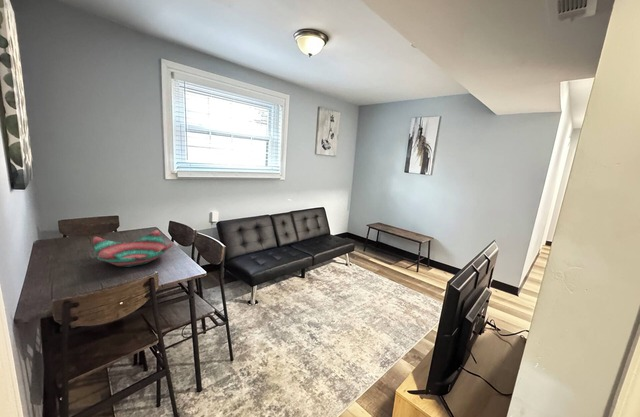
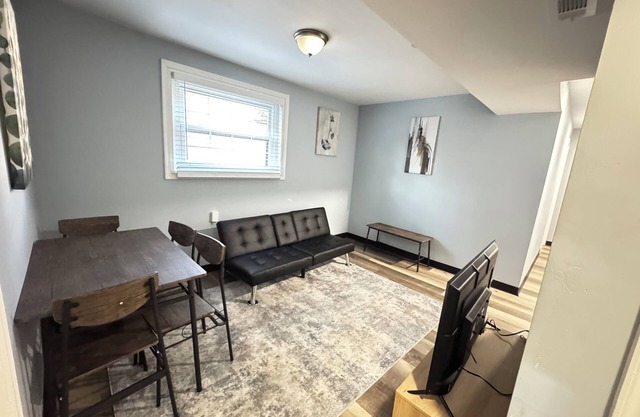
- decorative bowl (134, 250)
